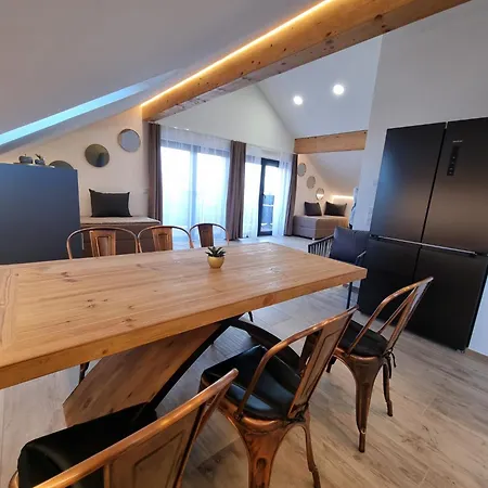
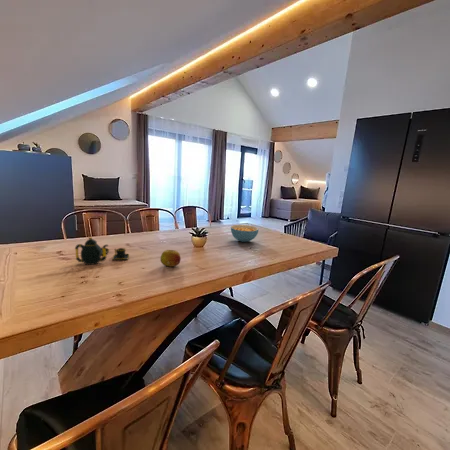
+ fruit (170, 258)
+ teapot (104, 245)
+ cereal bowl (244, 234)
